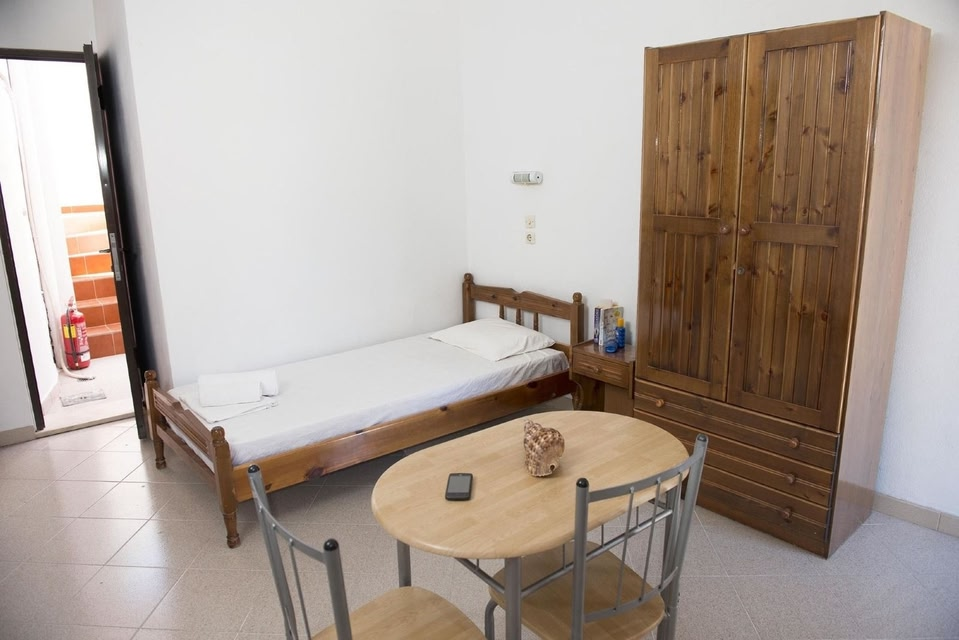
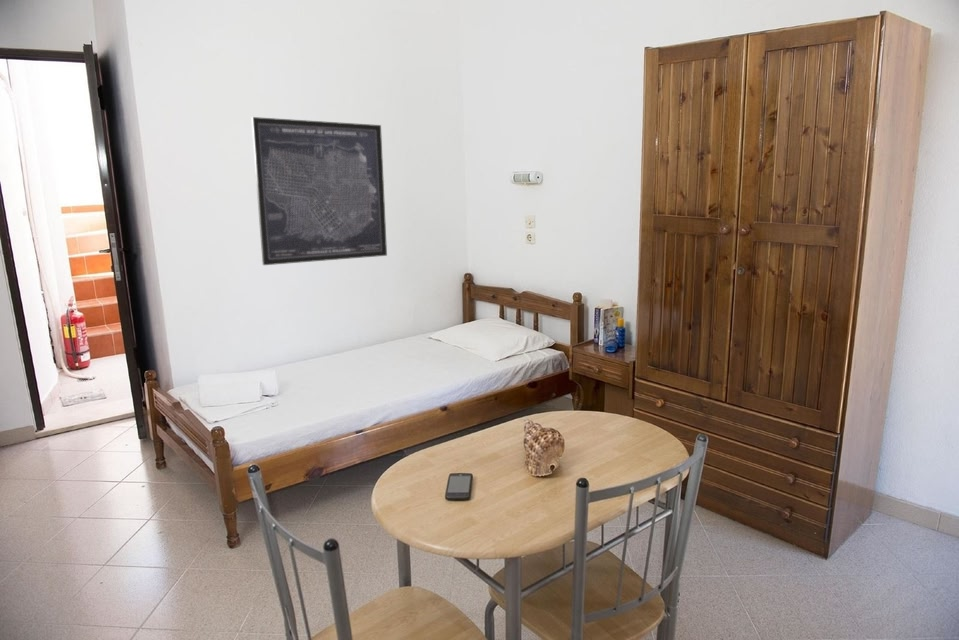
+ wall art (324, 192)
